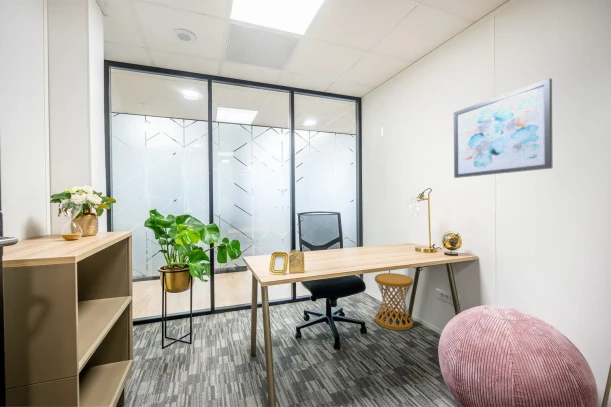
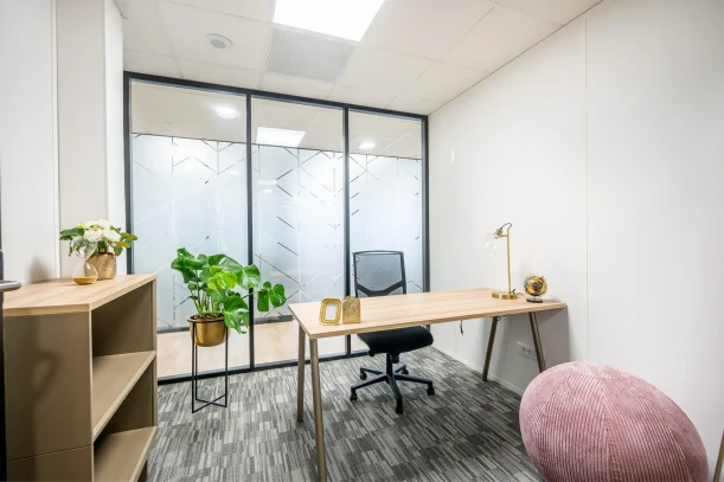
- wall art (495, 136)
- side table (394, 299)
